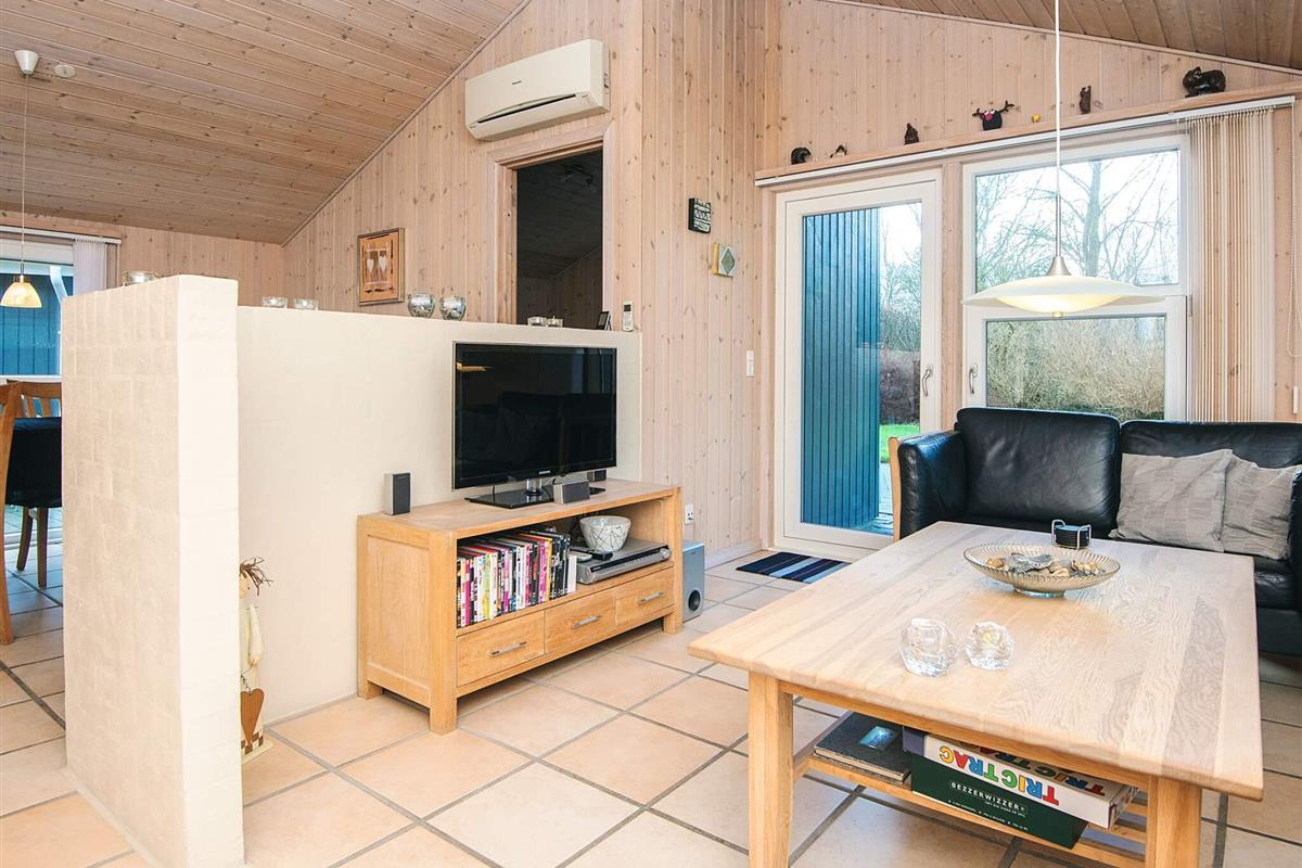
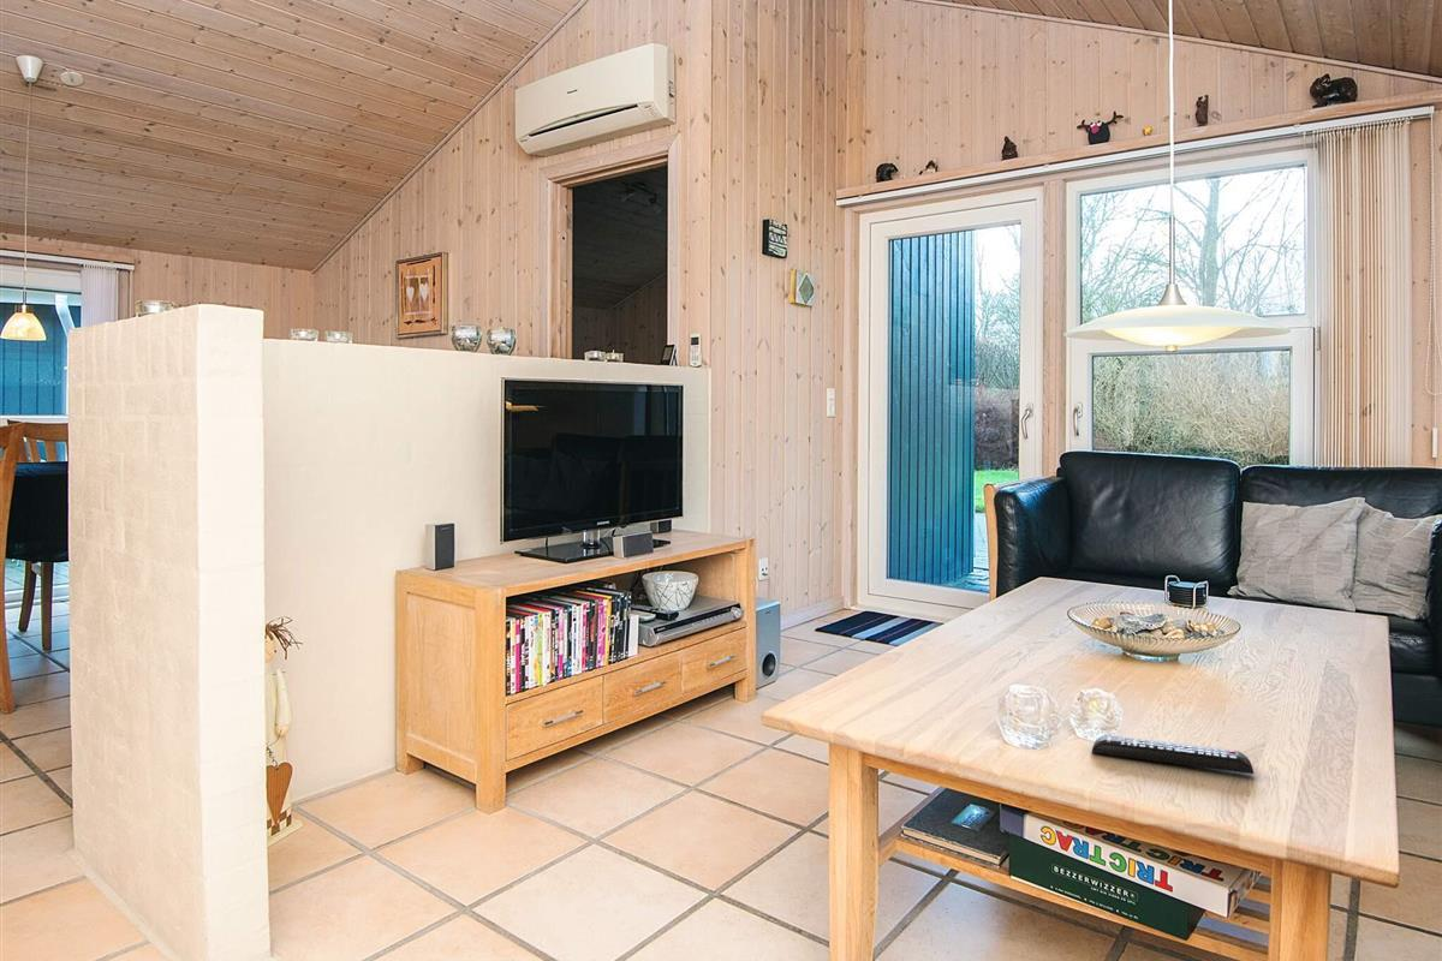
+ remote control (1169, 753)
